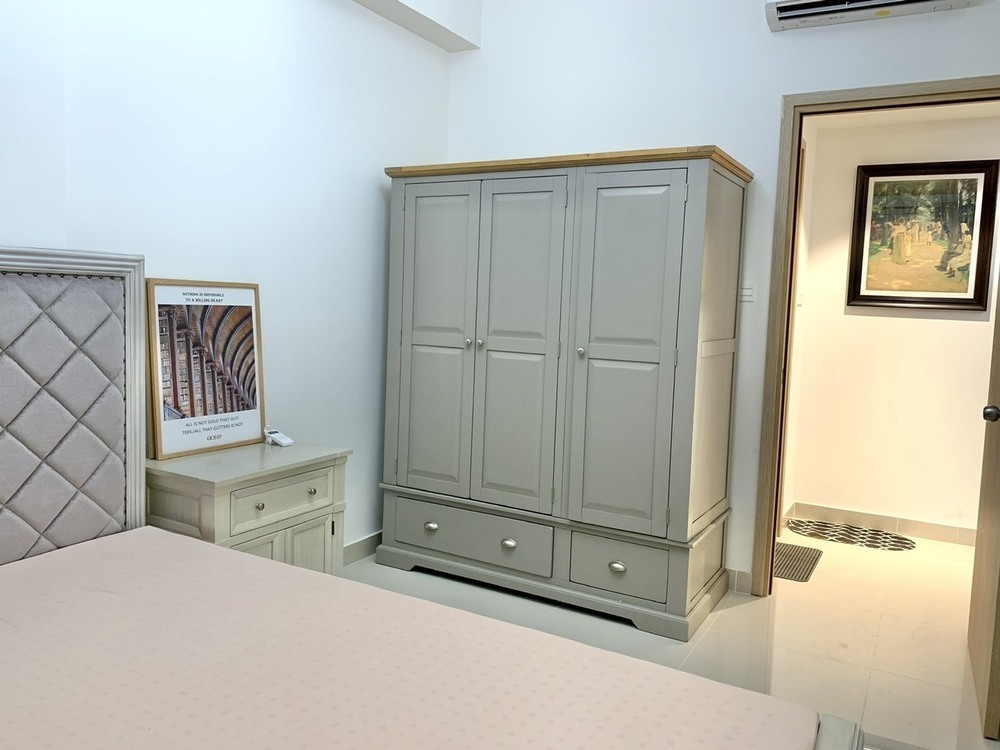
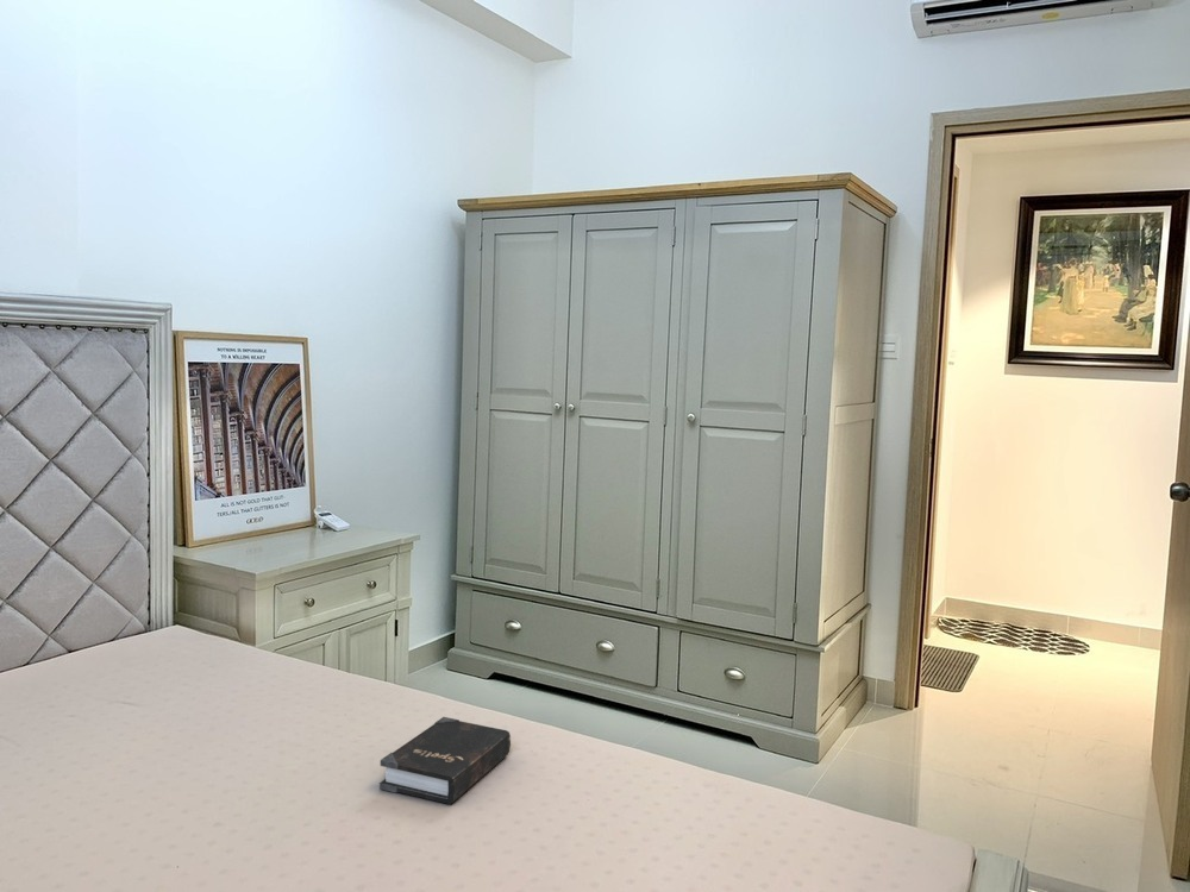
+ hardback book (447, 758)
